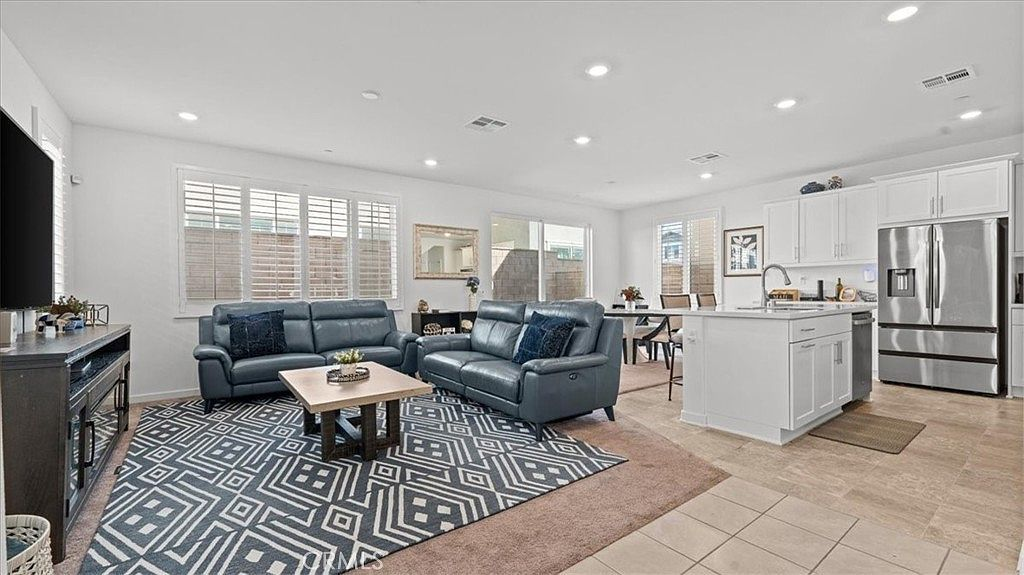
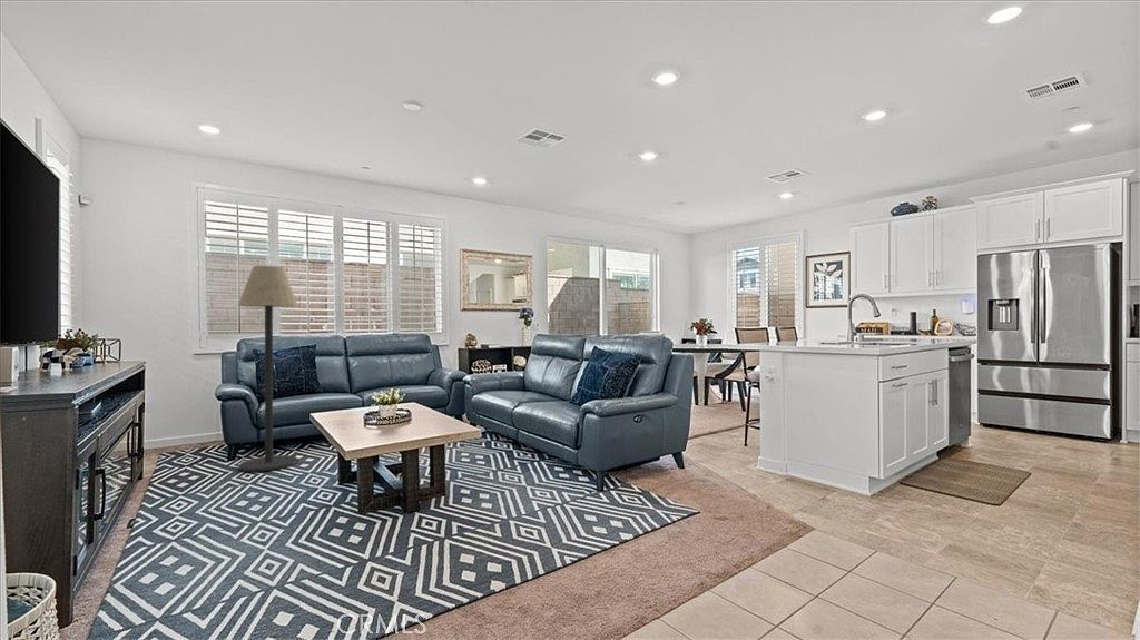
+ floor lamp (268, 365)
